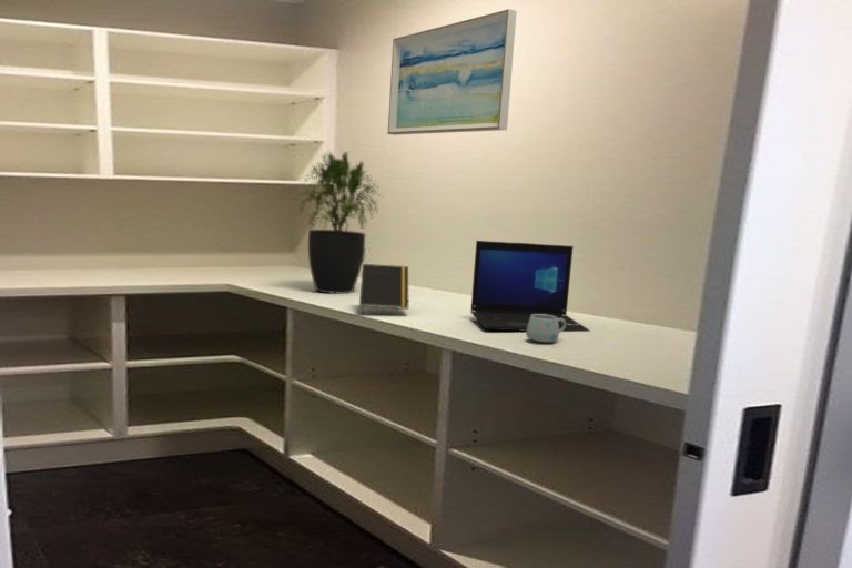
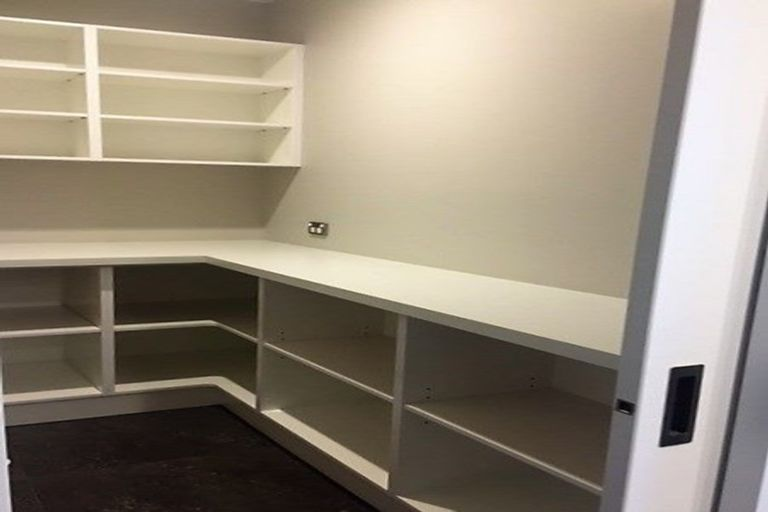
- mug (547, 328)
- potted plant (342, 221)
- wall art (444, 80)
- laptop (530, 285)
- notepad (384, 290)
